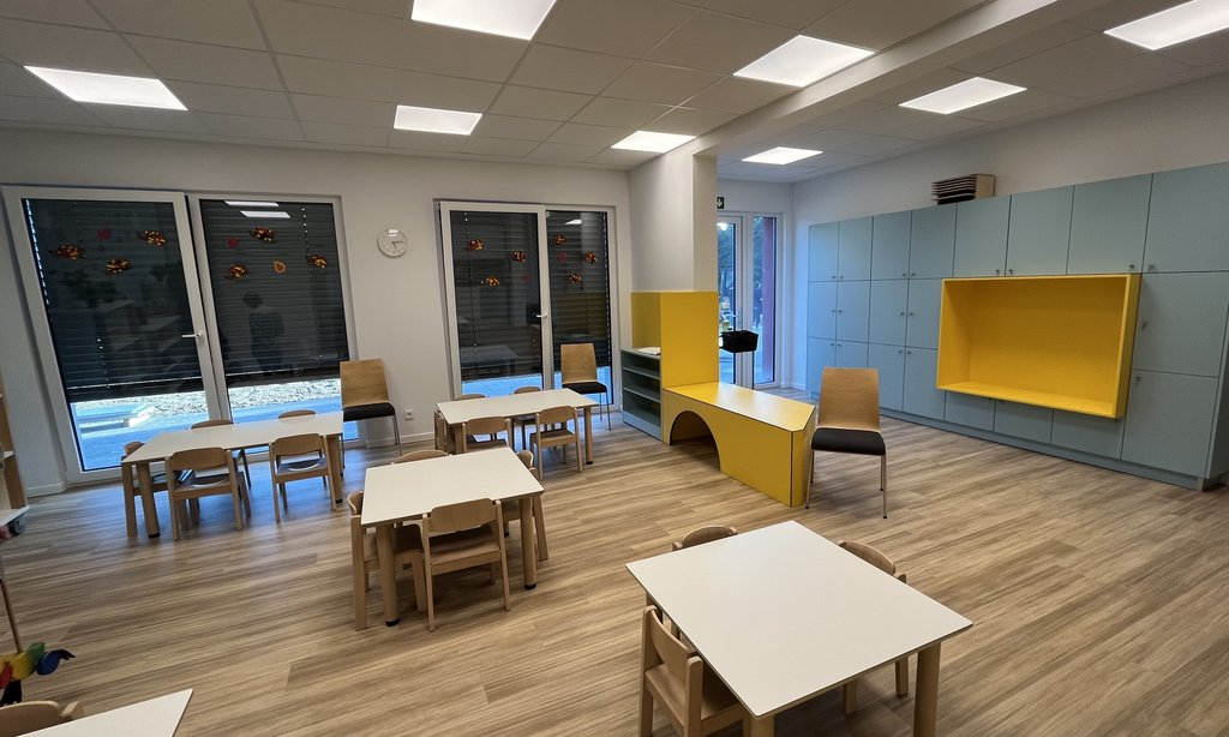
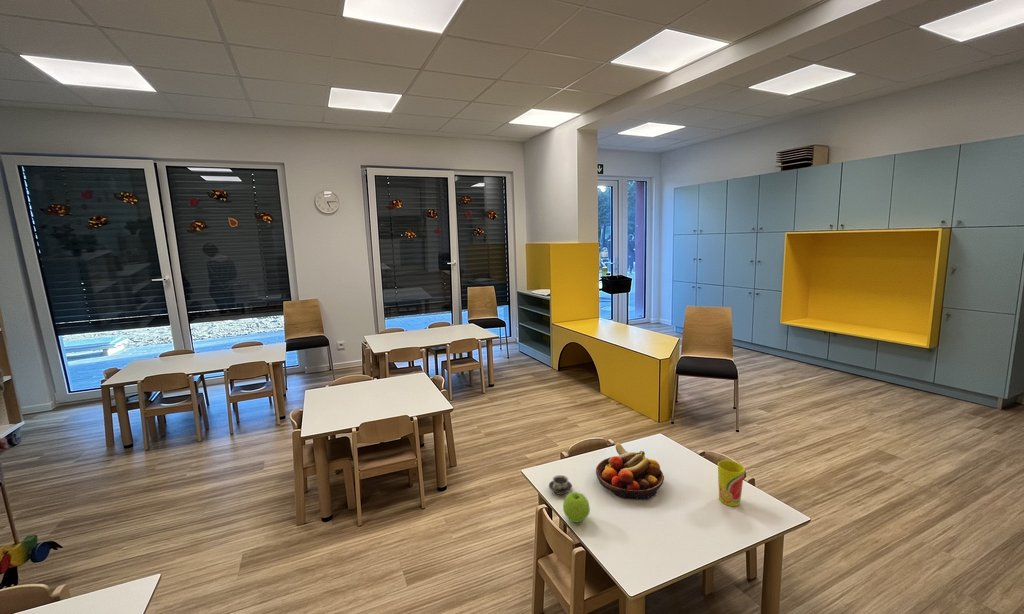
+ cup (560, 485)
+ fruit bowl (628, 469)
+ cup (730, 483)
+ apple (576, 507)
